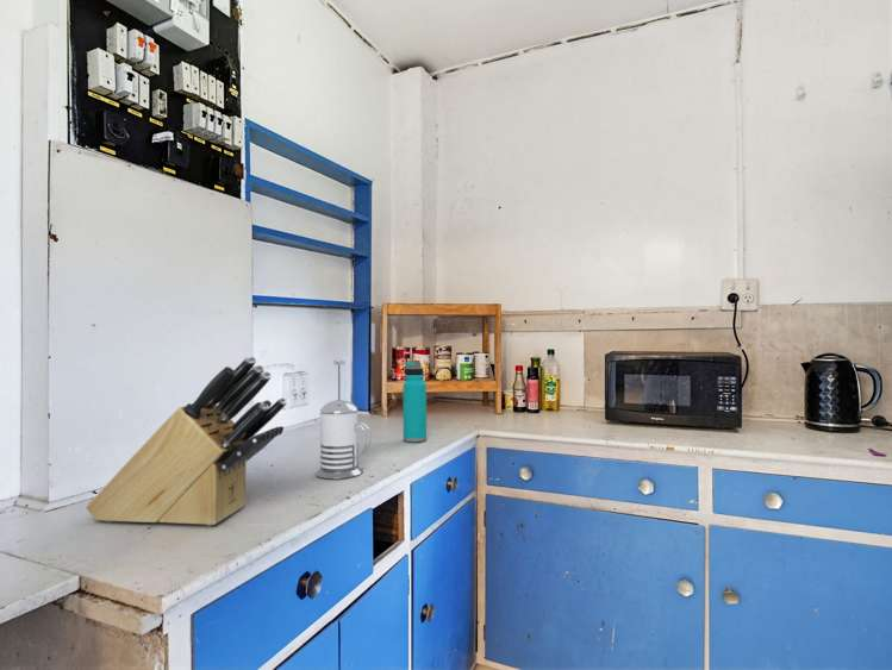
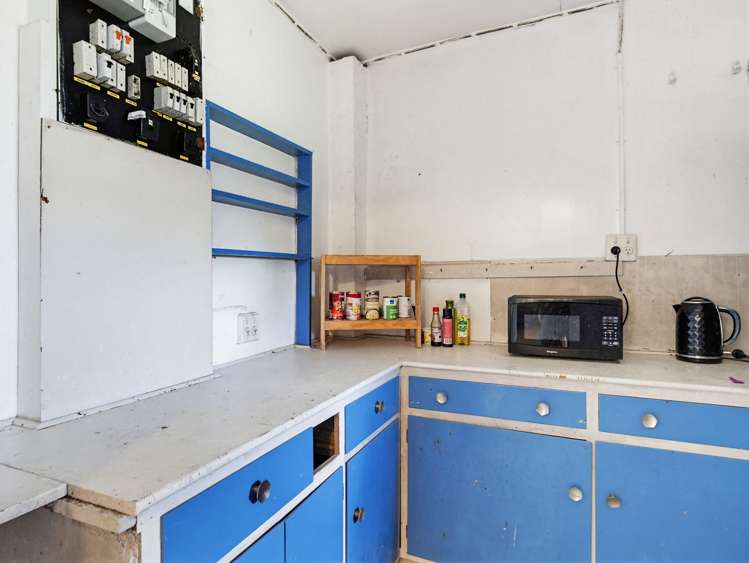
- french press (343, 415)
- water bottle (414, 400)
- knife block (191, 436)
